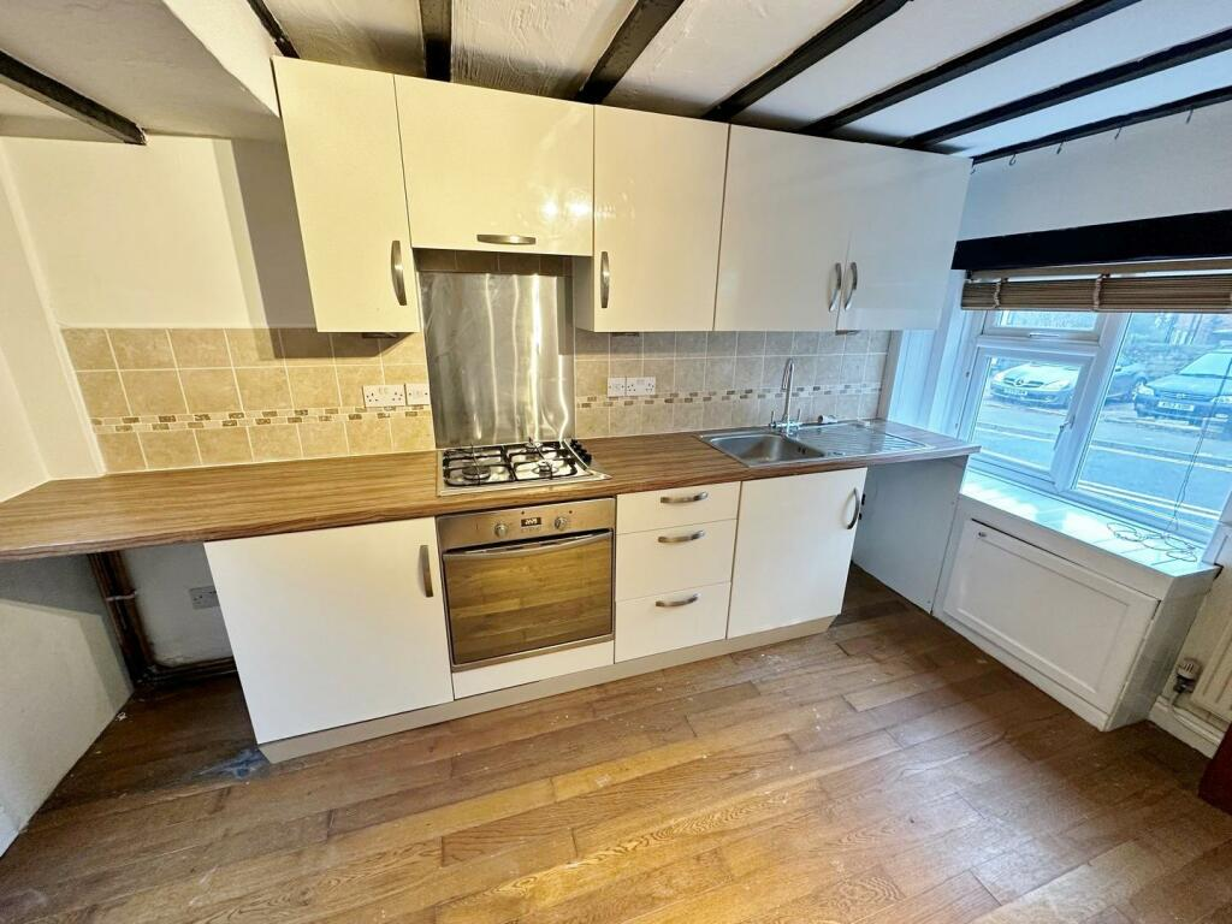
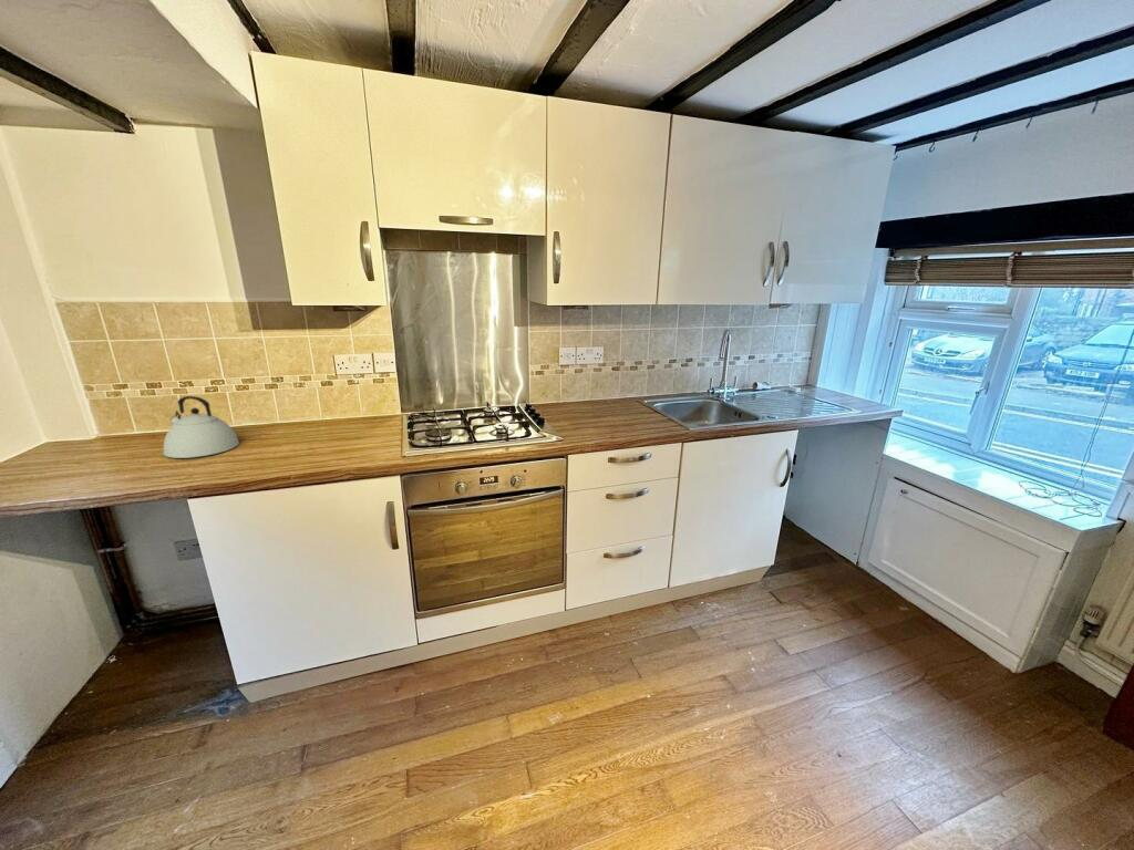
+ kettle (196, 422)
